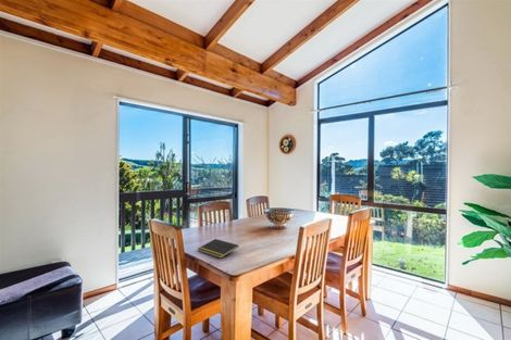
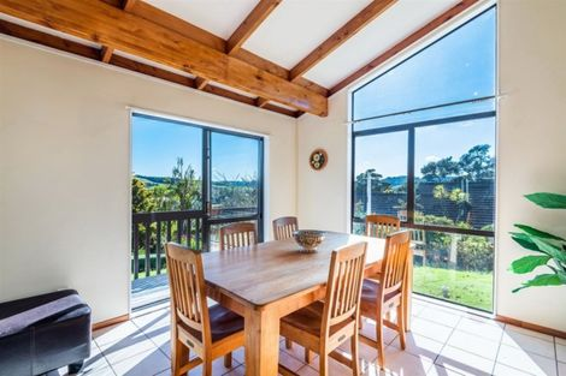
- notepad (217, 248)
